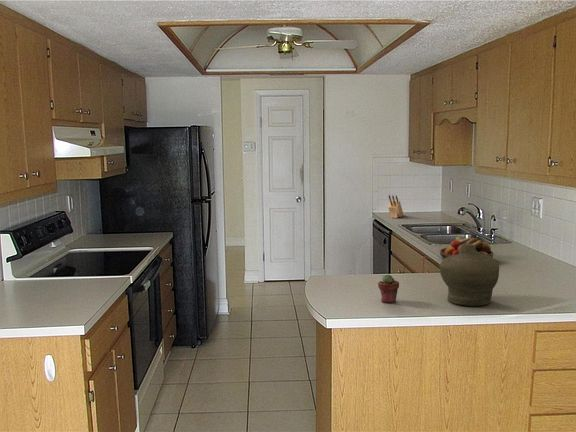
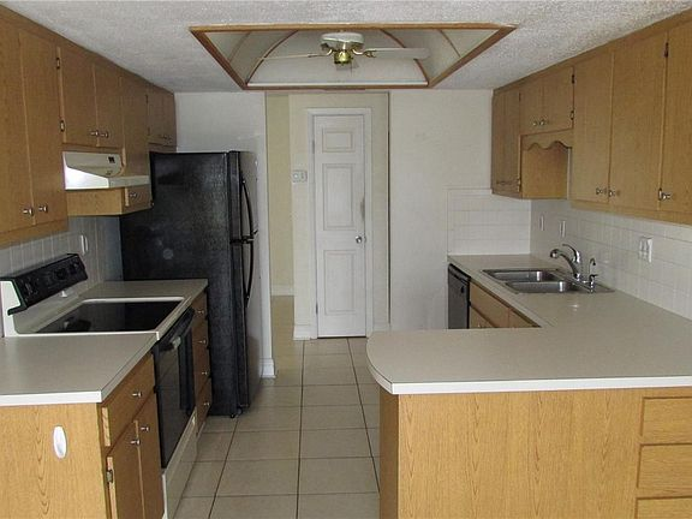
- fruit bowl (465, 243)
- potted succulent (388, 287)
- knife block (395, 205)
- jar (469, 272)
